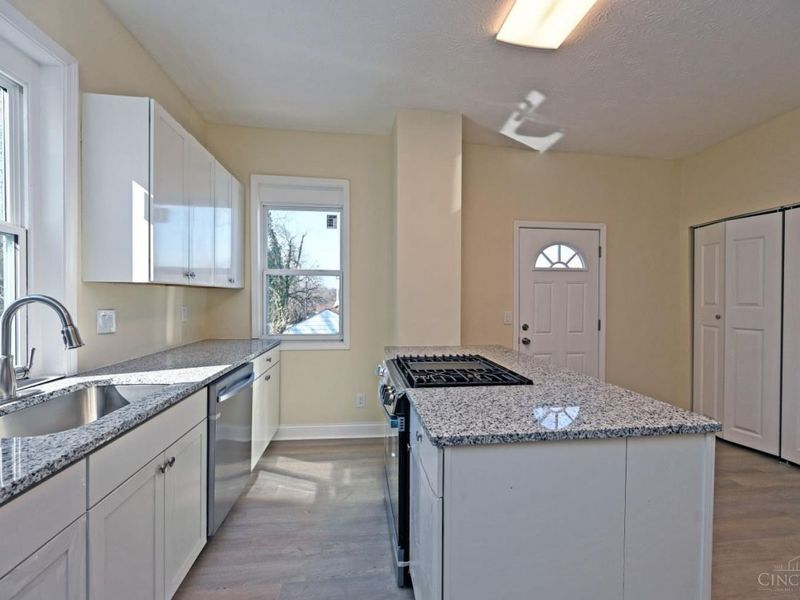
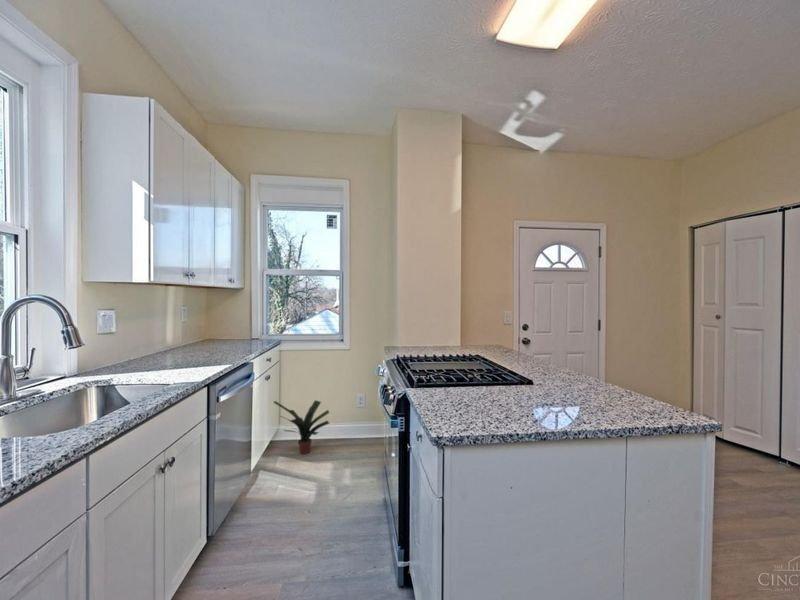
+ potted plant (301, 425)
